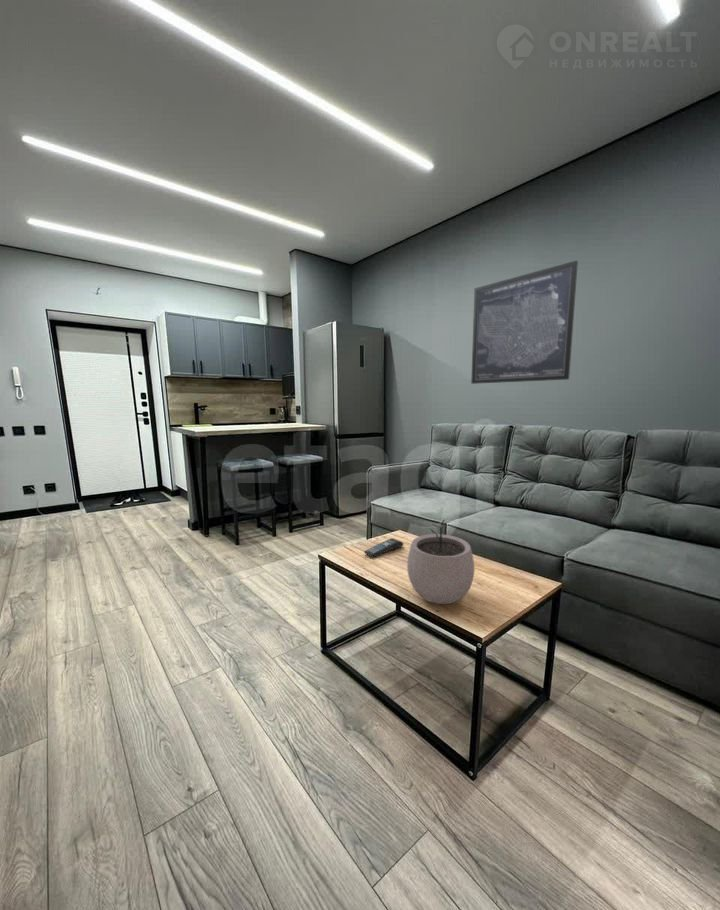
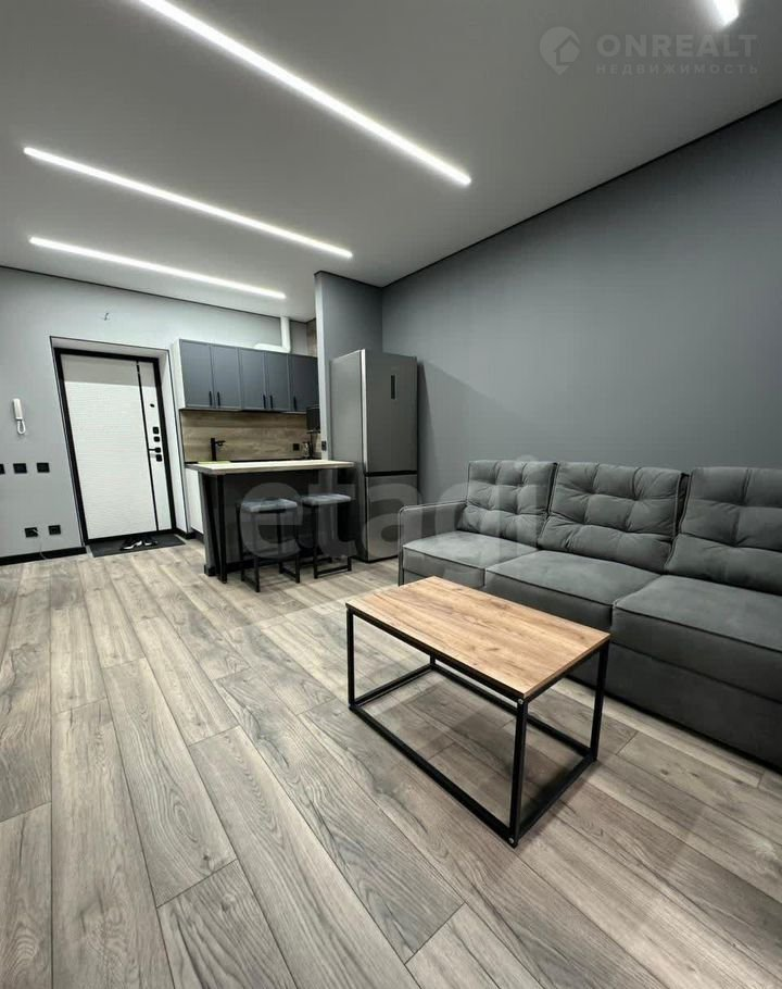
- remote control (384, 547)
- wall art (517, 330)
- plant pot (440, 559)
